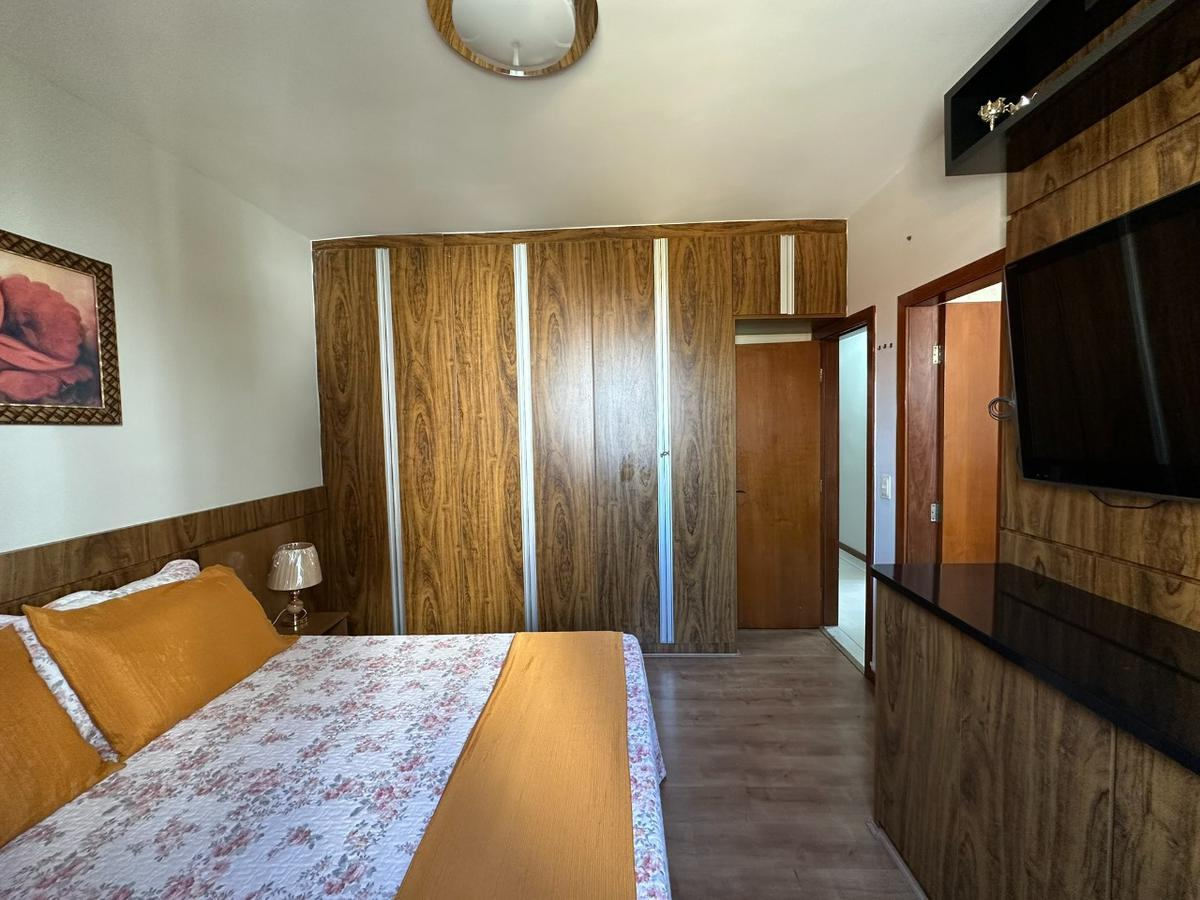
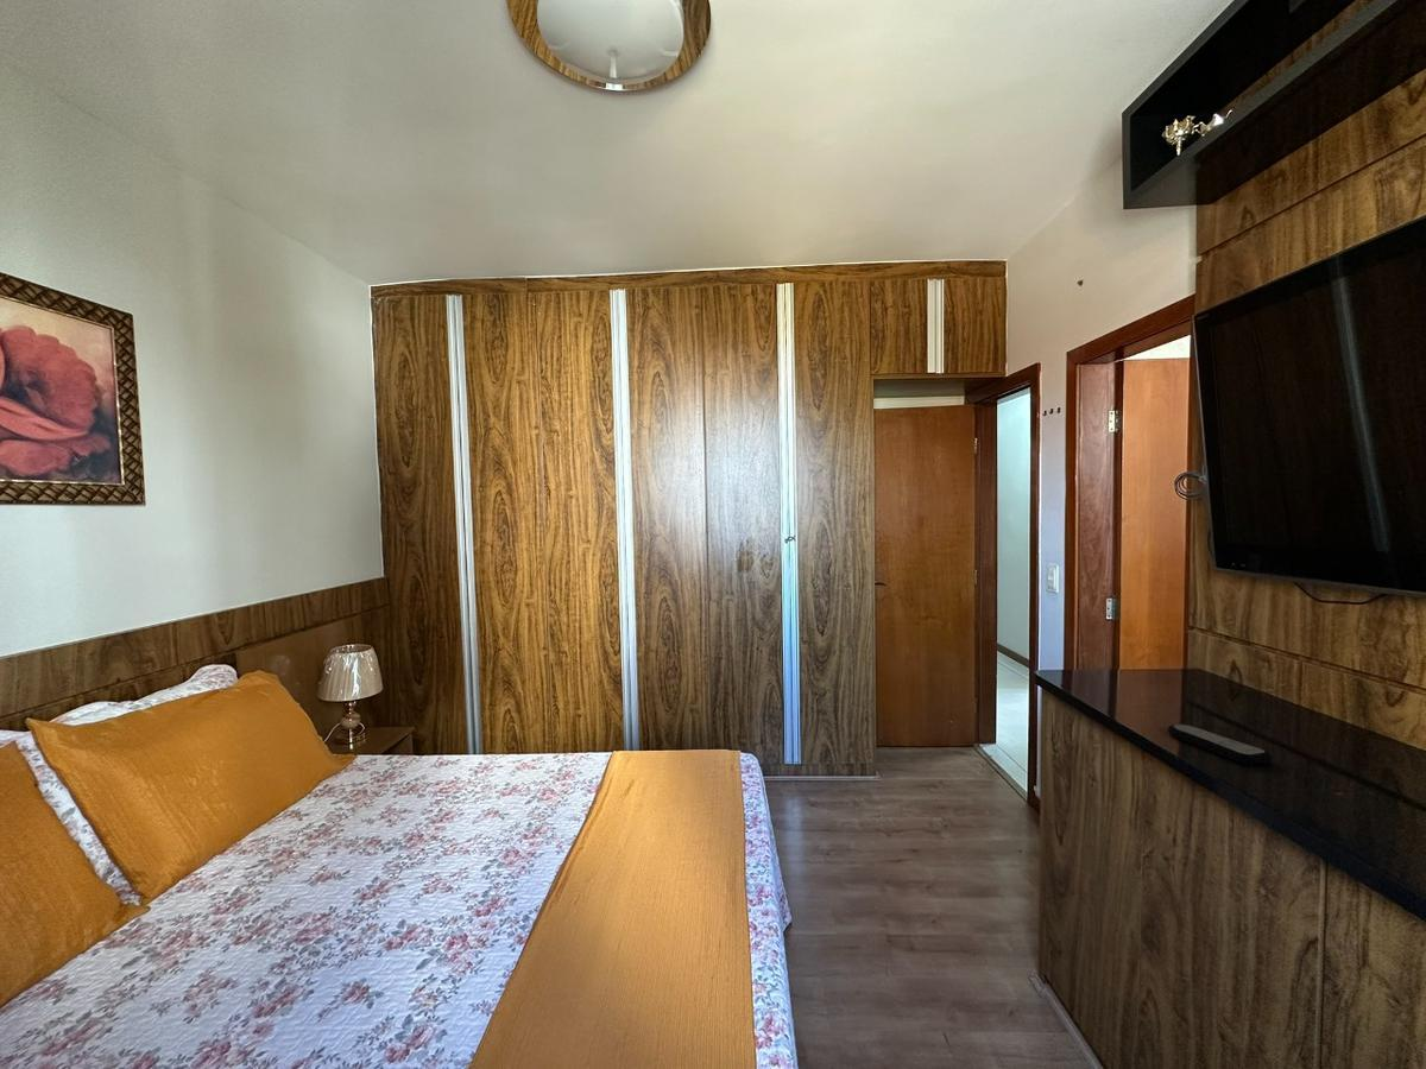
+ remote control (1214, 742)
